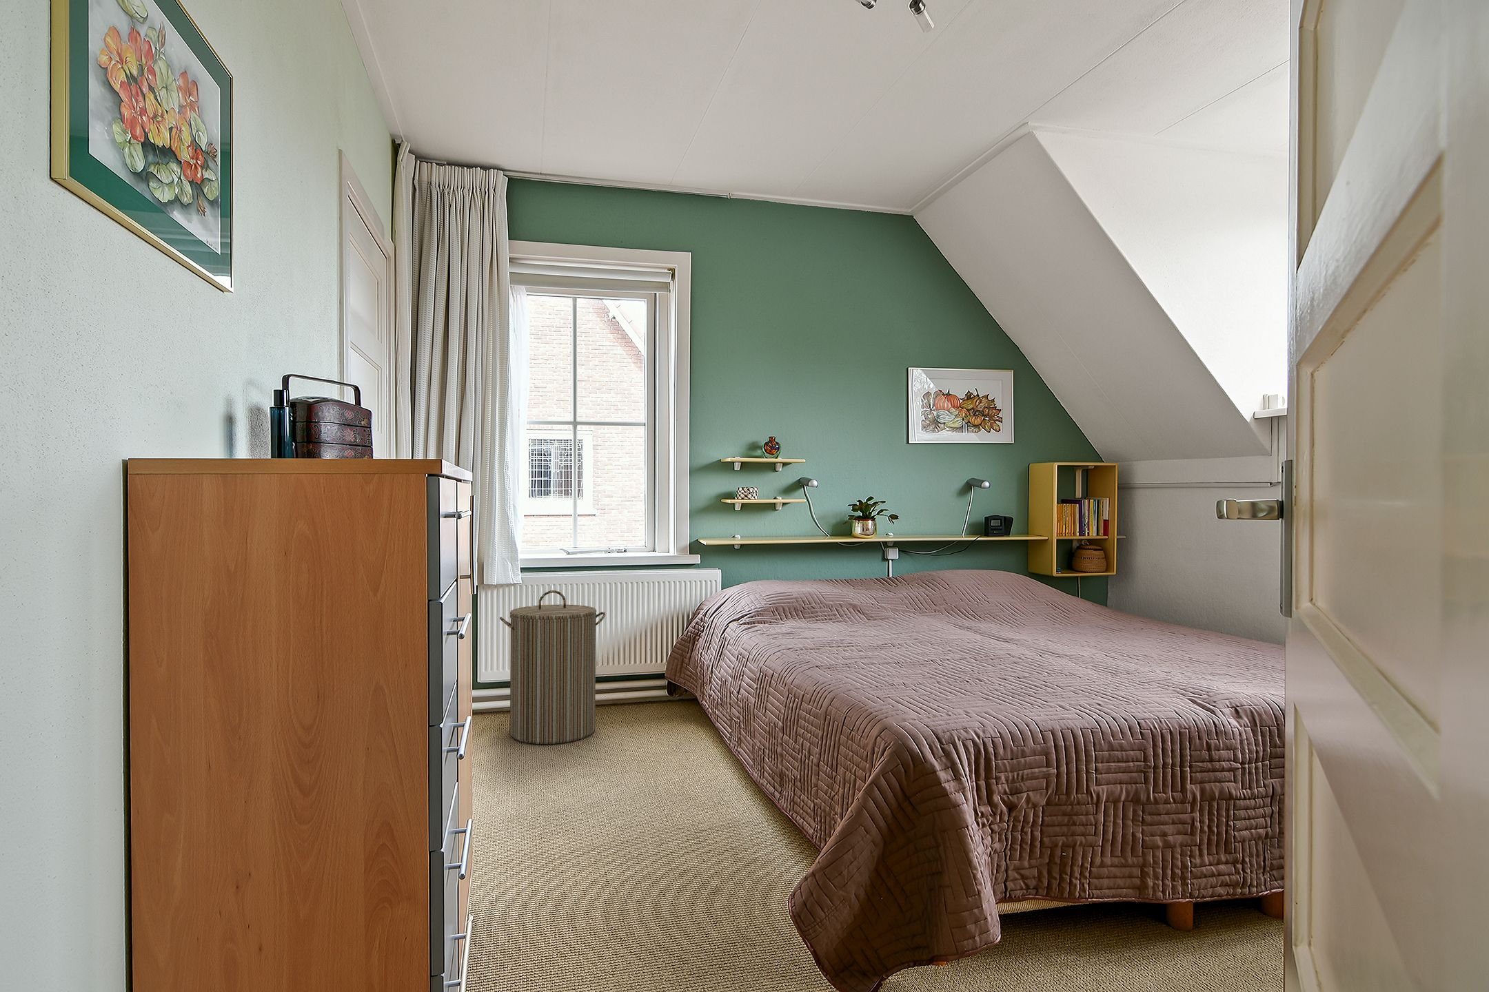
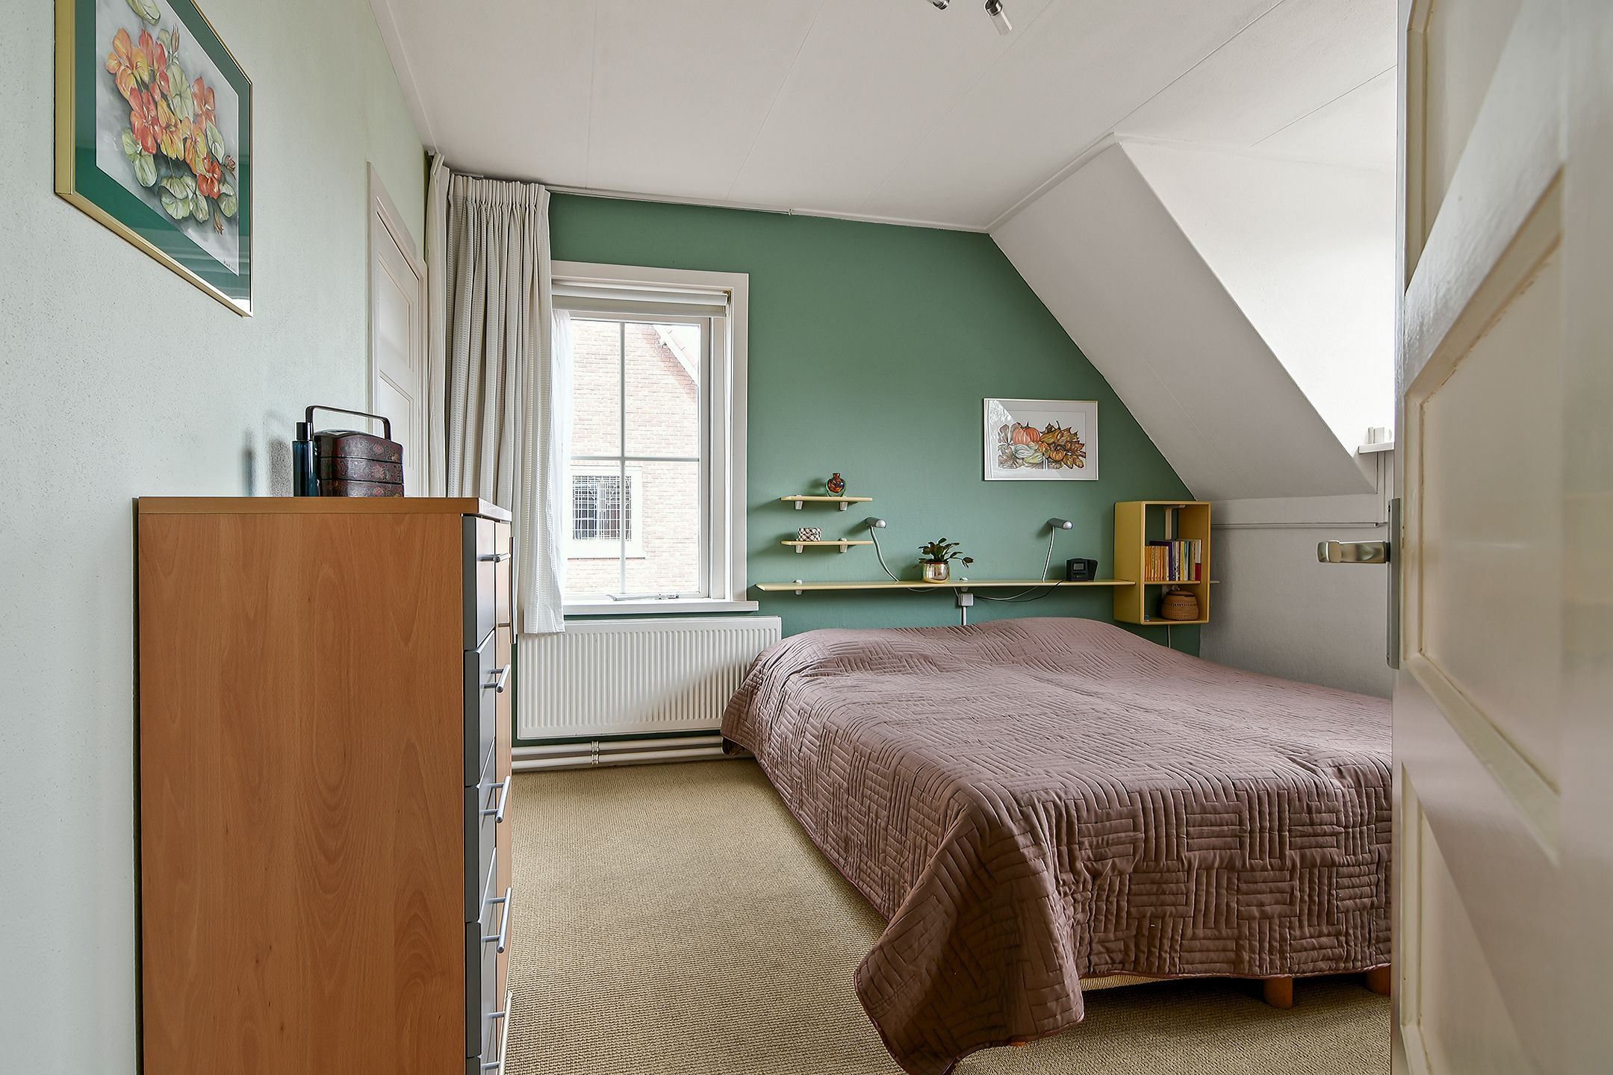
- laundry hamper (553, 661)
